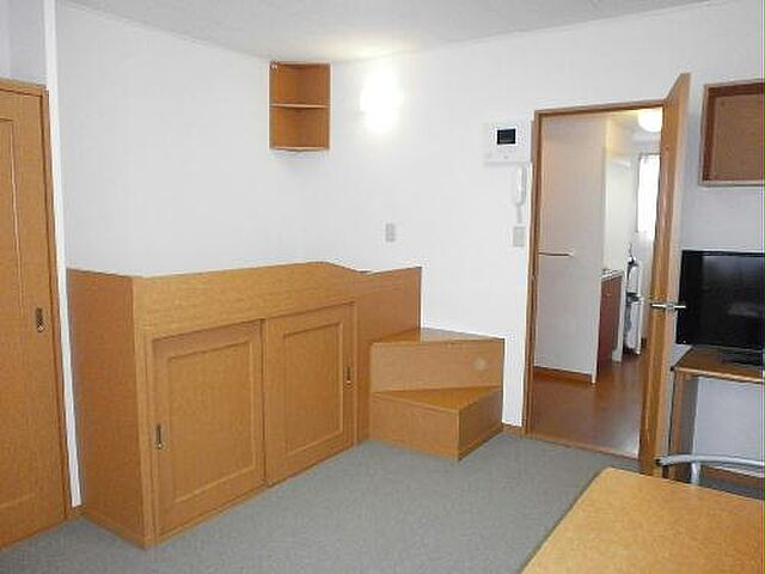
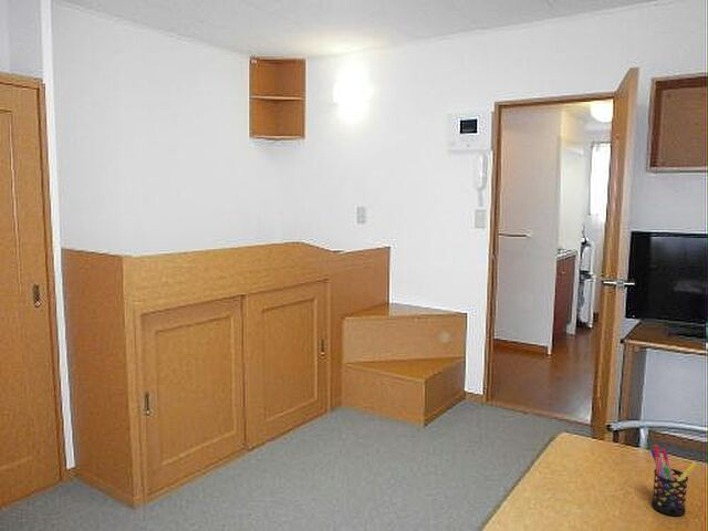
+ pen holder (667, 479)
